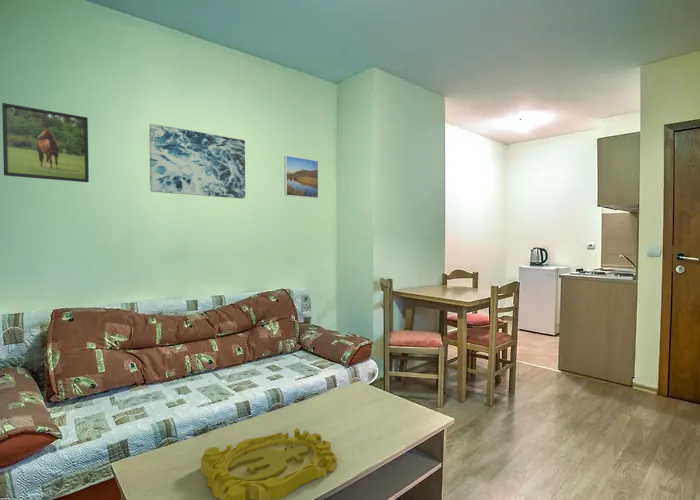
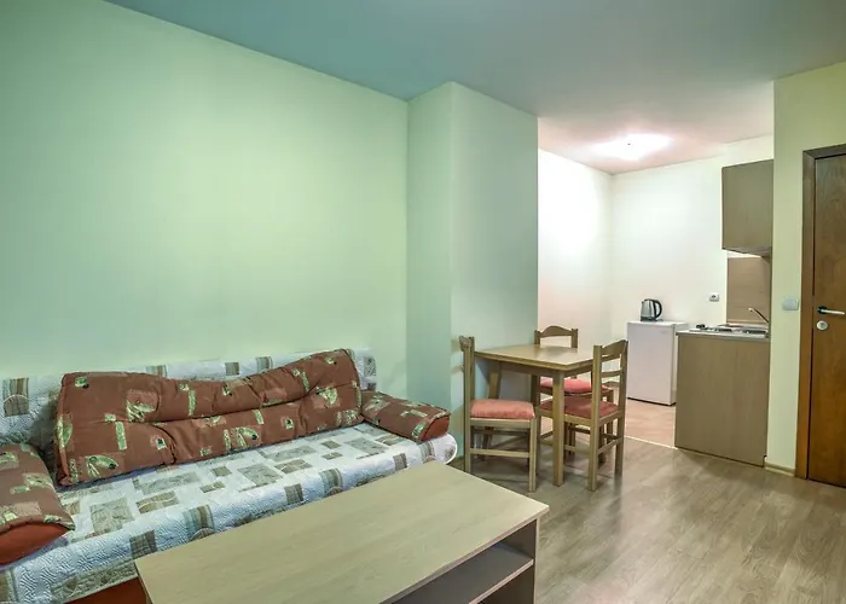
- wall art (200, 164)
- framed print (301, 177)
- decorative tray (272, 460)
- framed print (47, 145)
